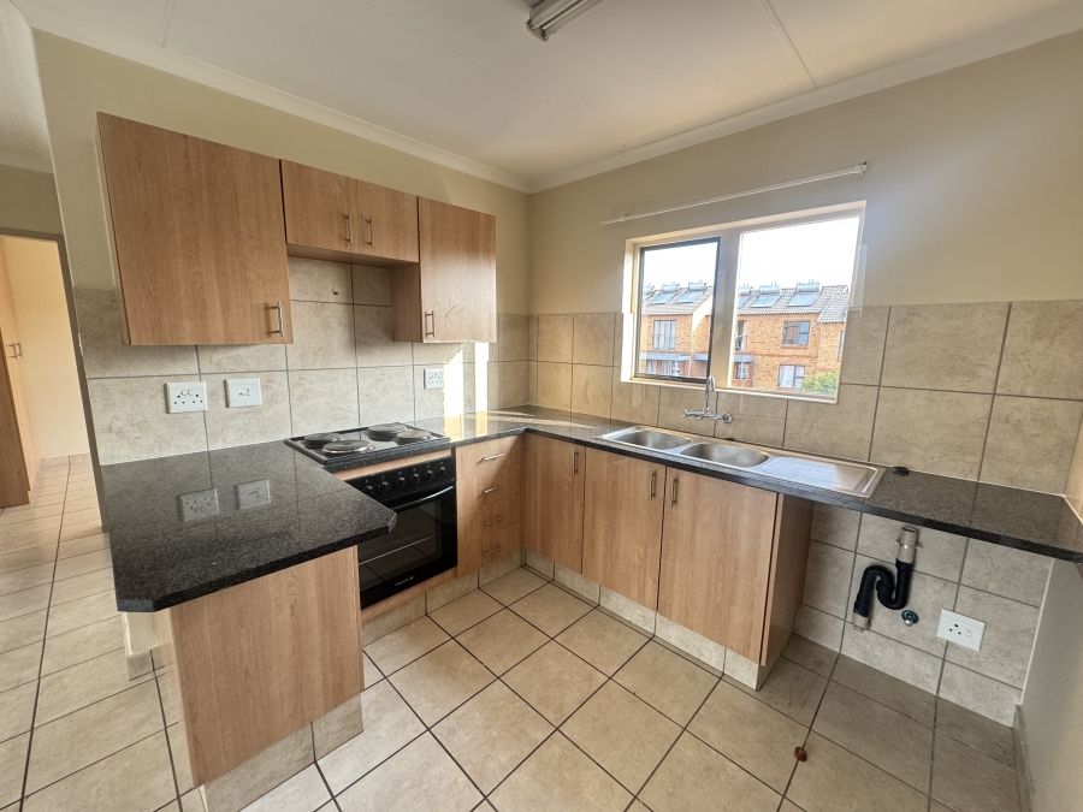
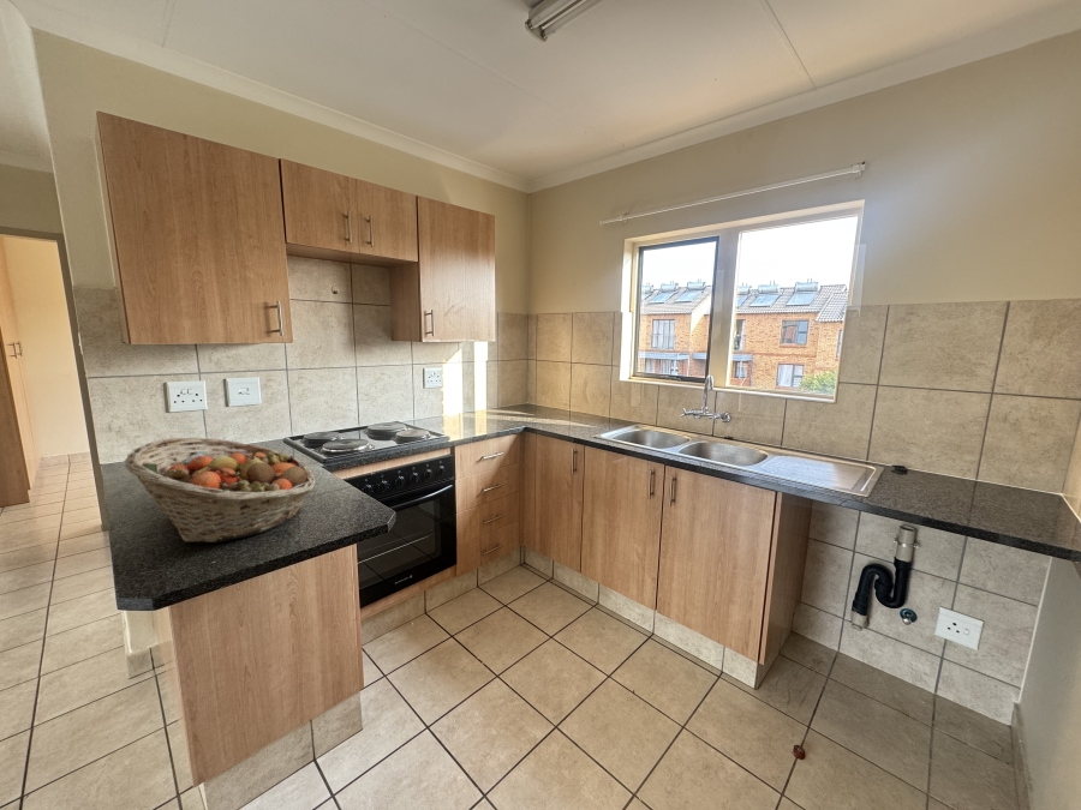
+ fruit basket (232, 479)
